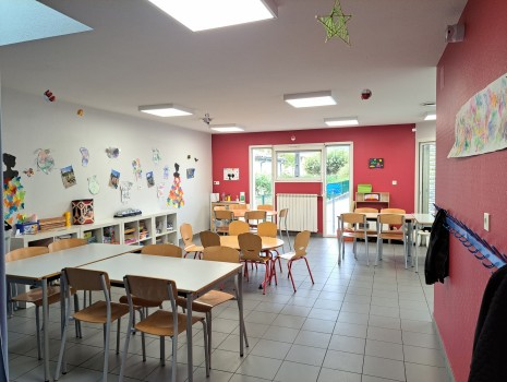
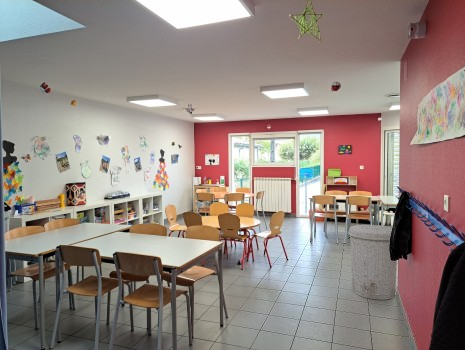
+ trash can (373, 259)
